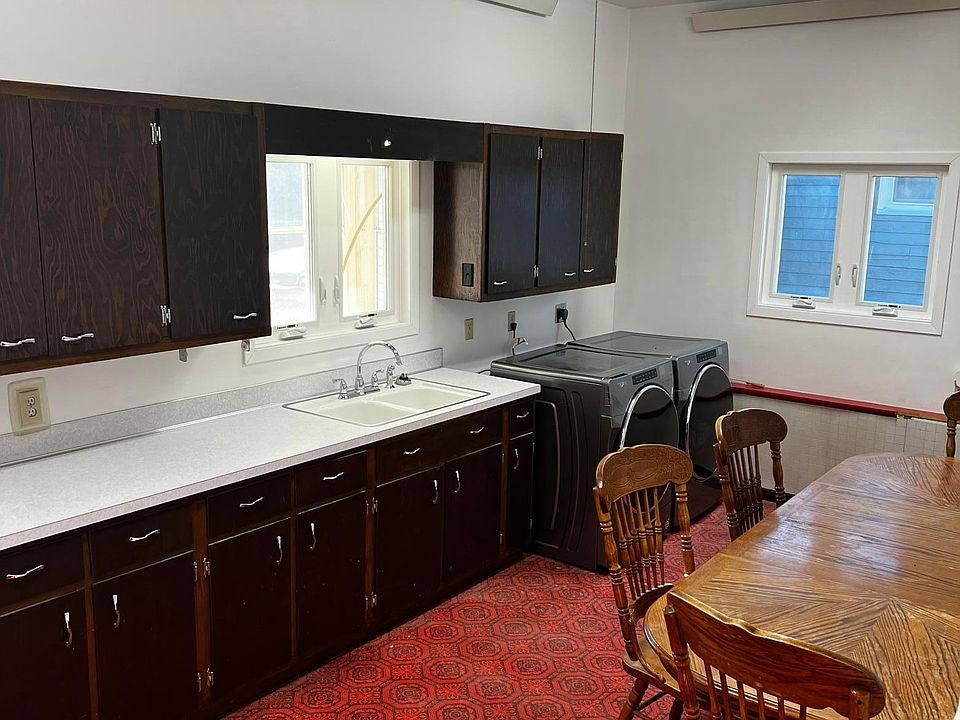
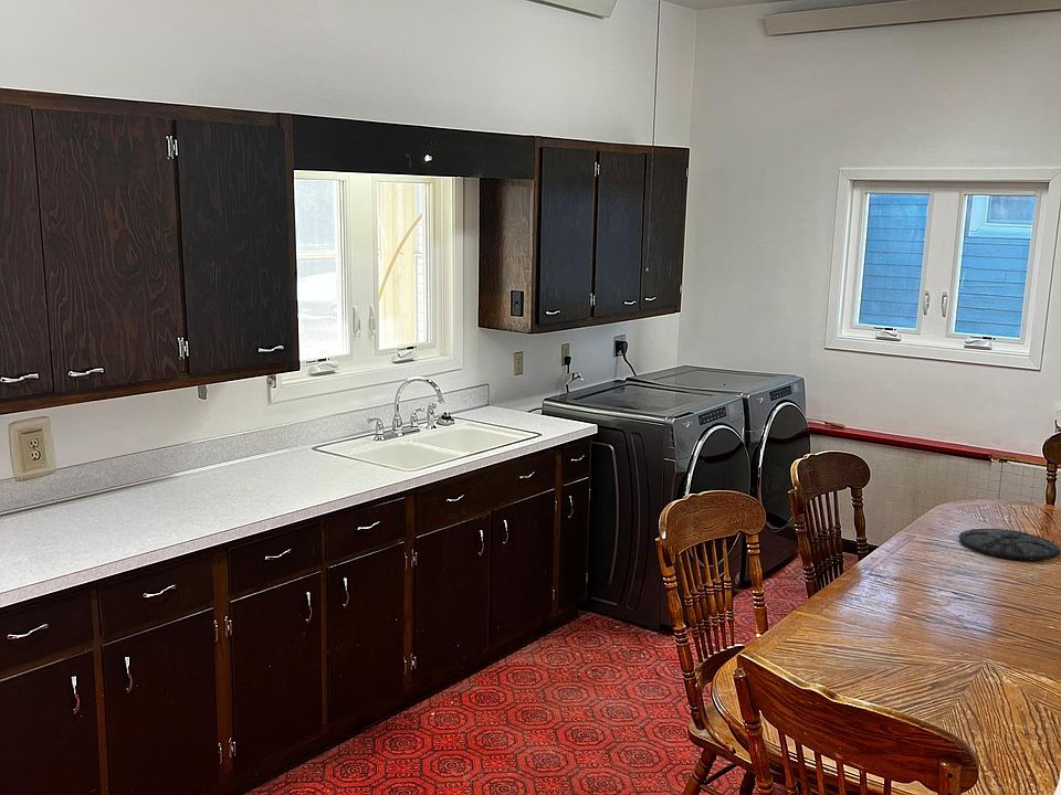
+ plate (1009, 539)
